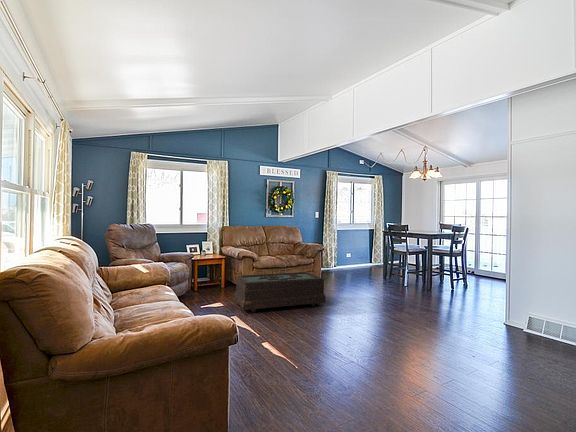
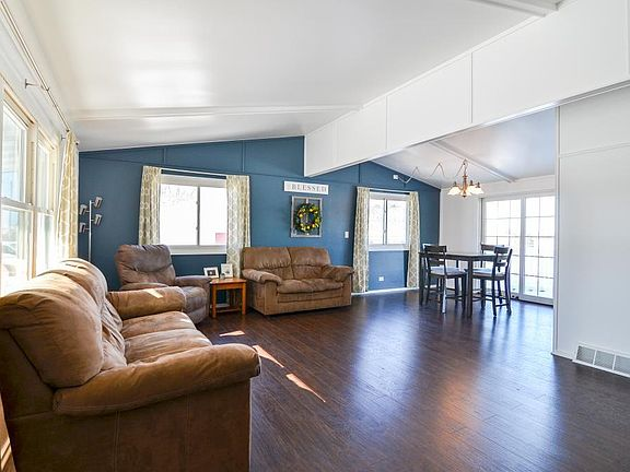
- coffee table (279, 290)
